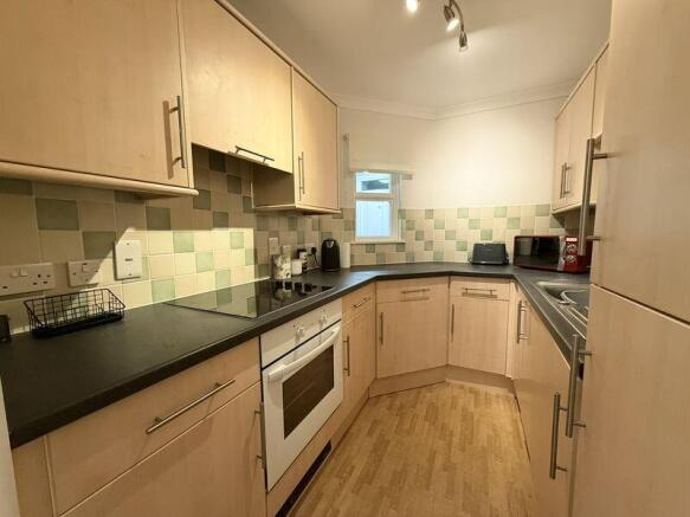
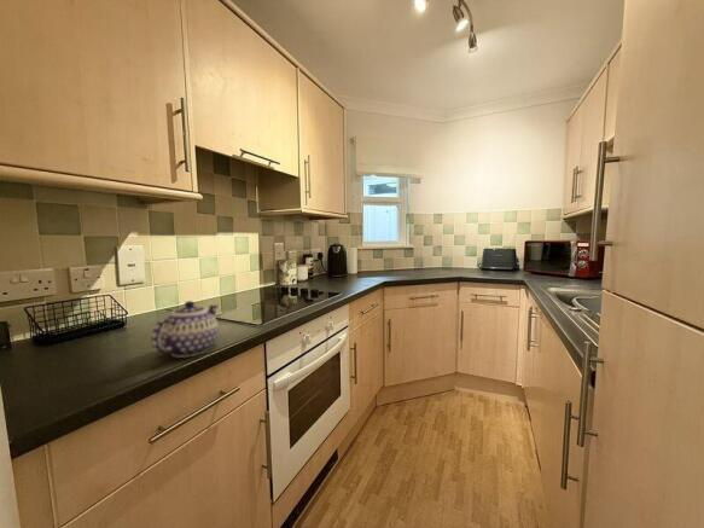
+ teapot (190, 325)
